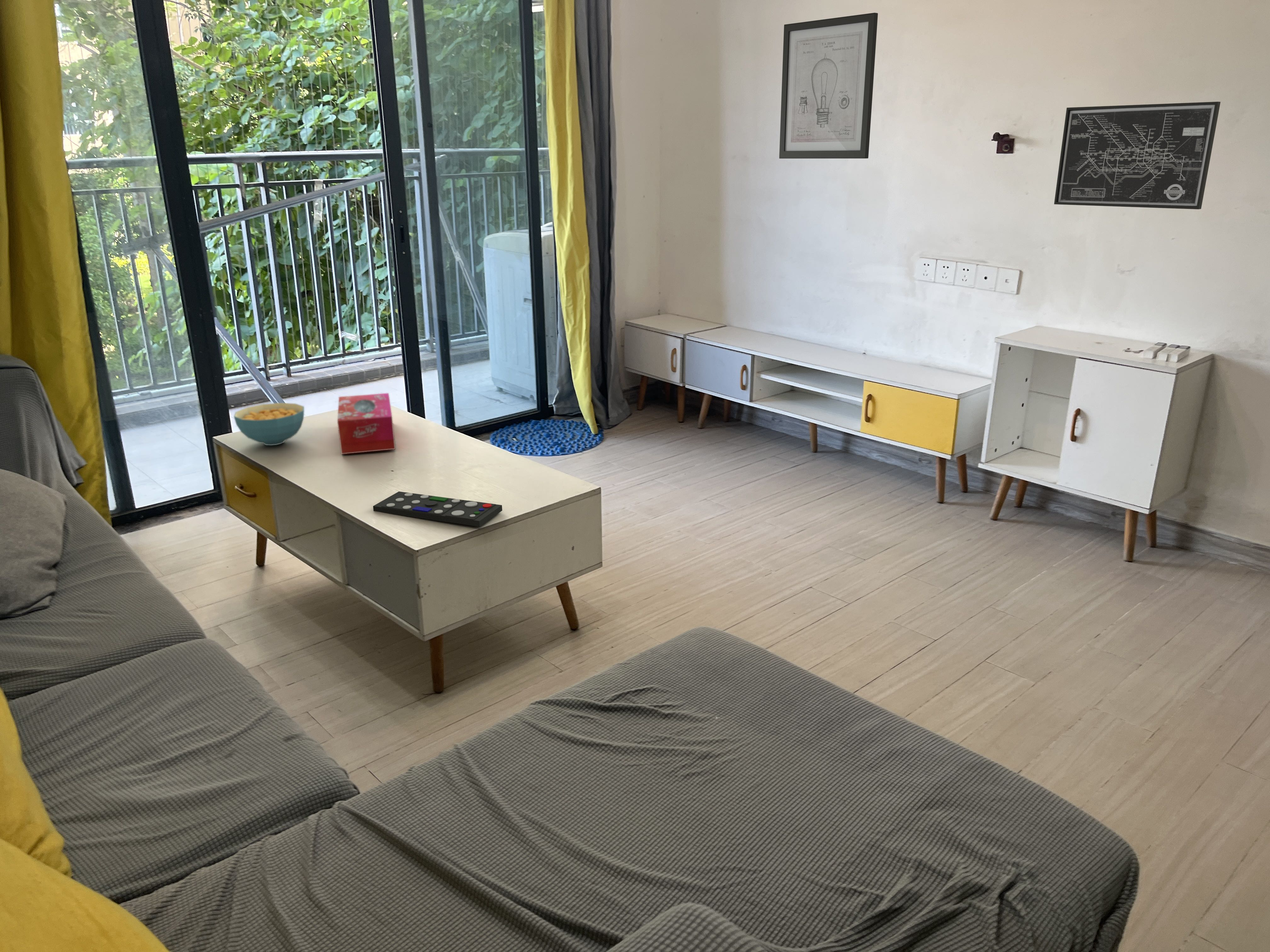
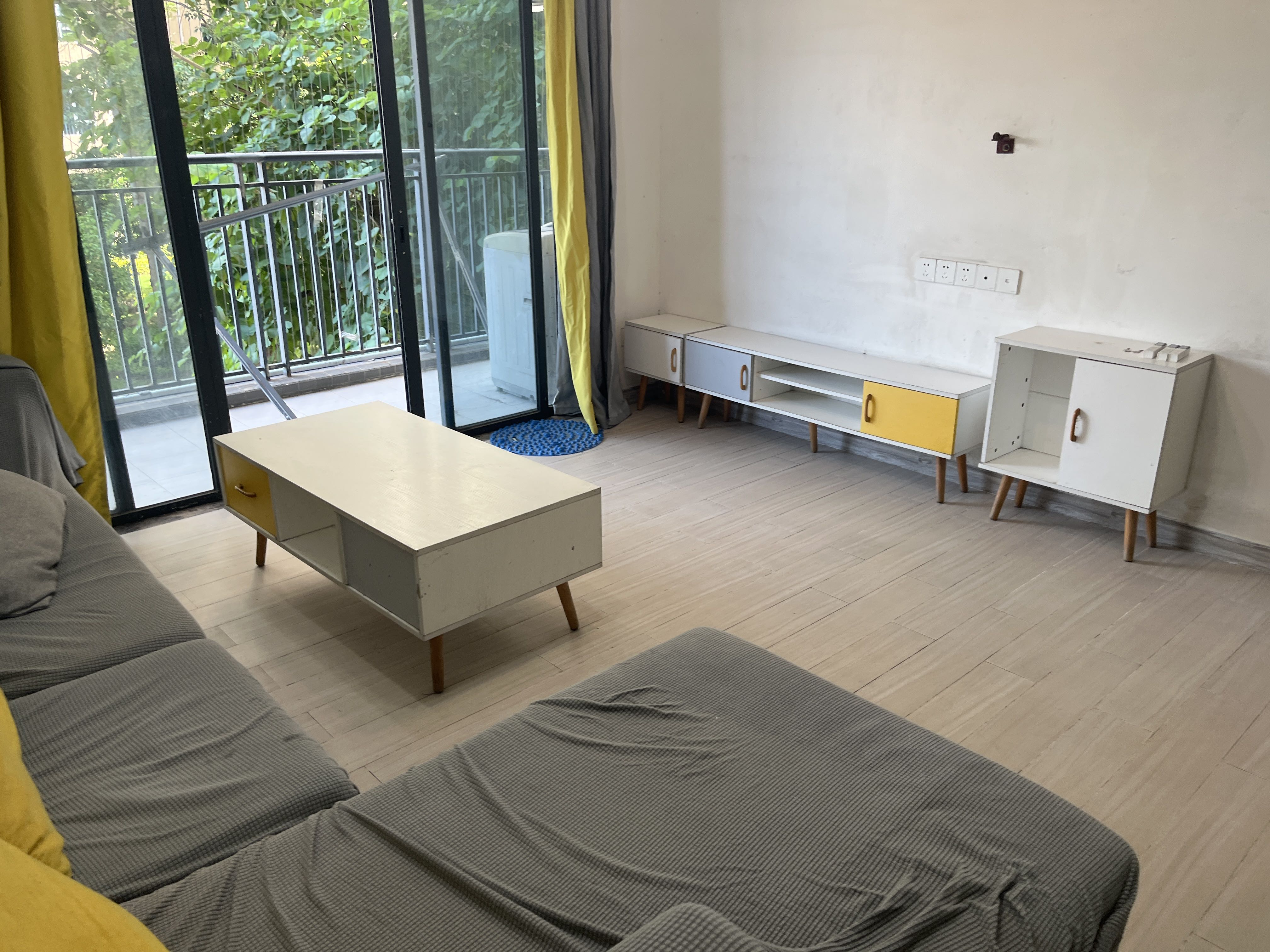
- cereal bowl (272, 427)
- remote control (438, 507)
- wall art (825, 90)
- wall art (1131, 156)
- tissue box (366, 422)
